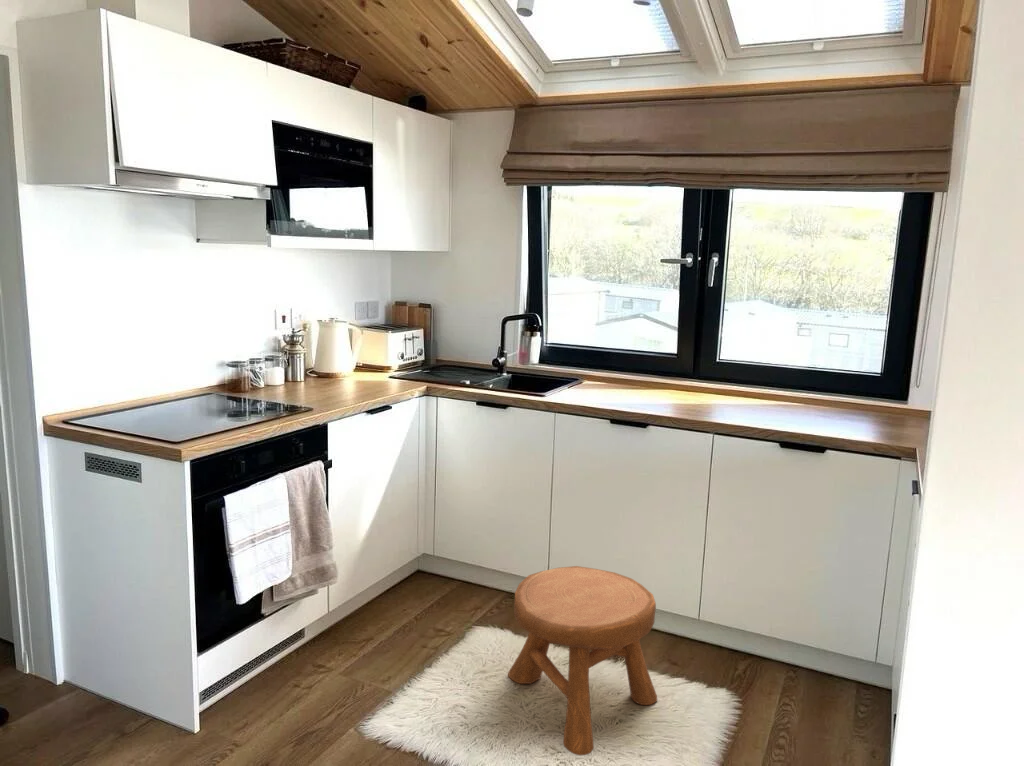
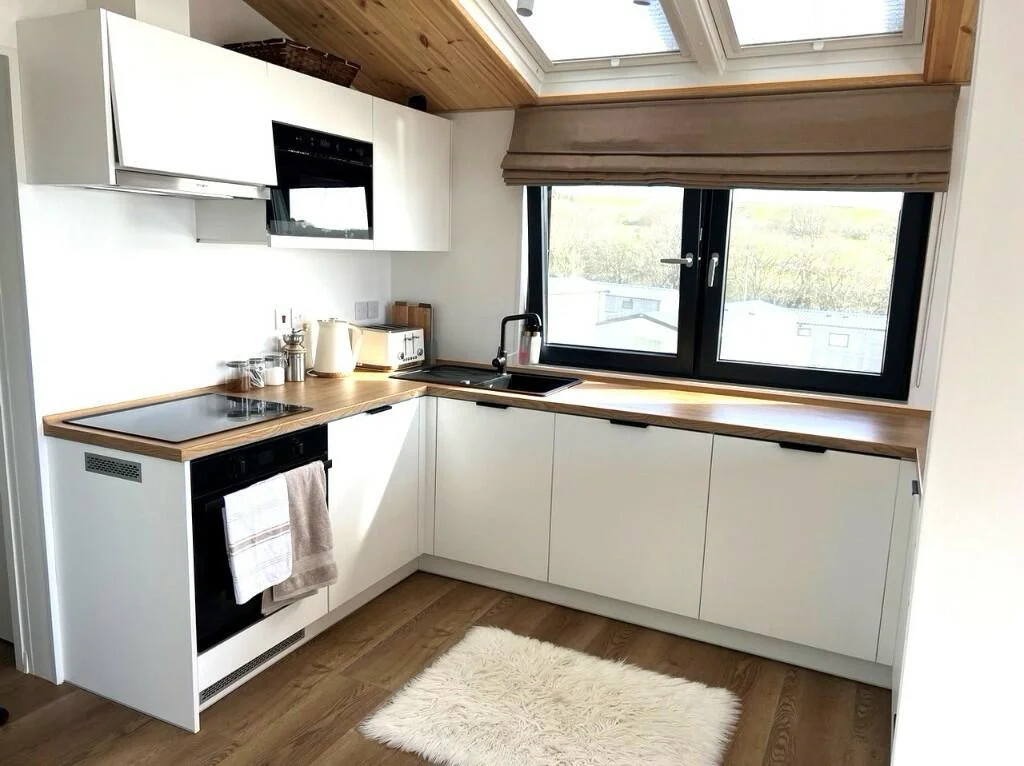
- stool (571, 645)
